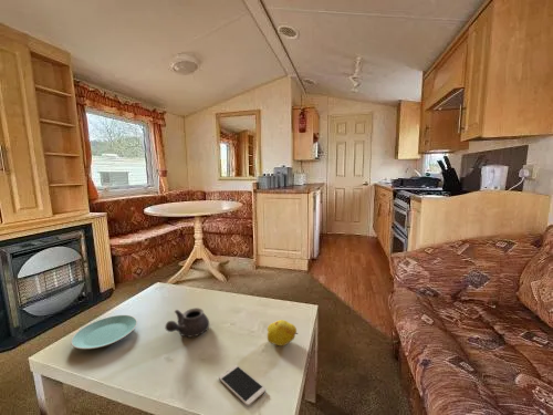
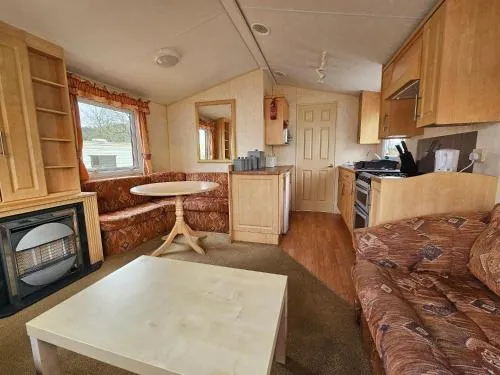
- smartphone (241, 383)
- teapot (185, 322)
- plate (106, 332)
- fruit (282, 332)
